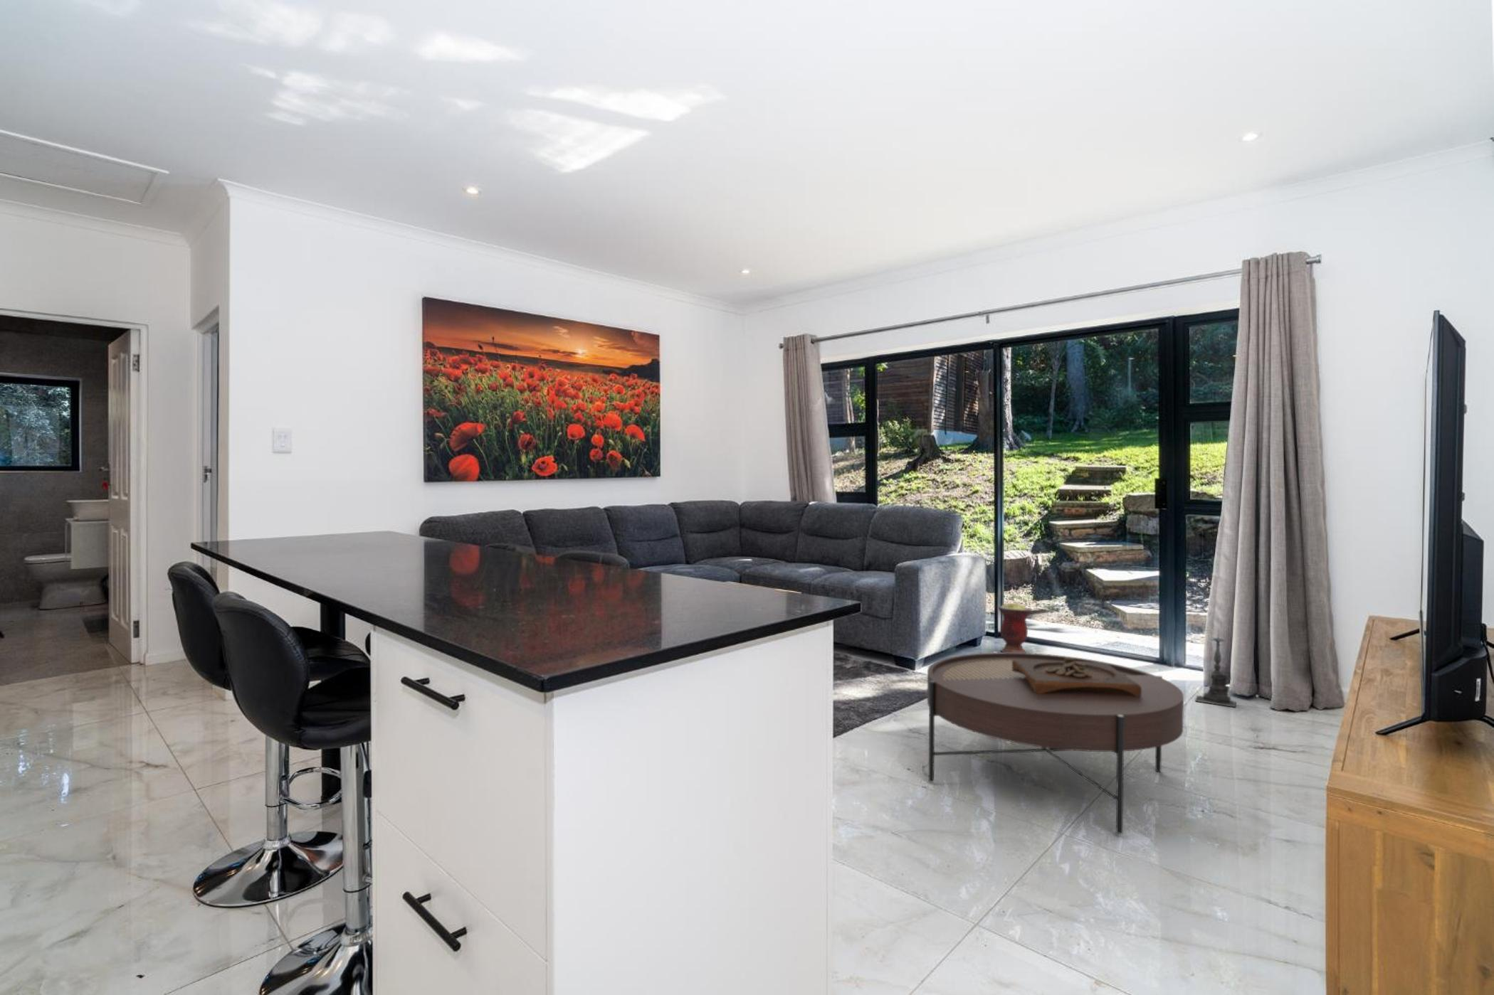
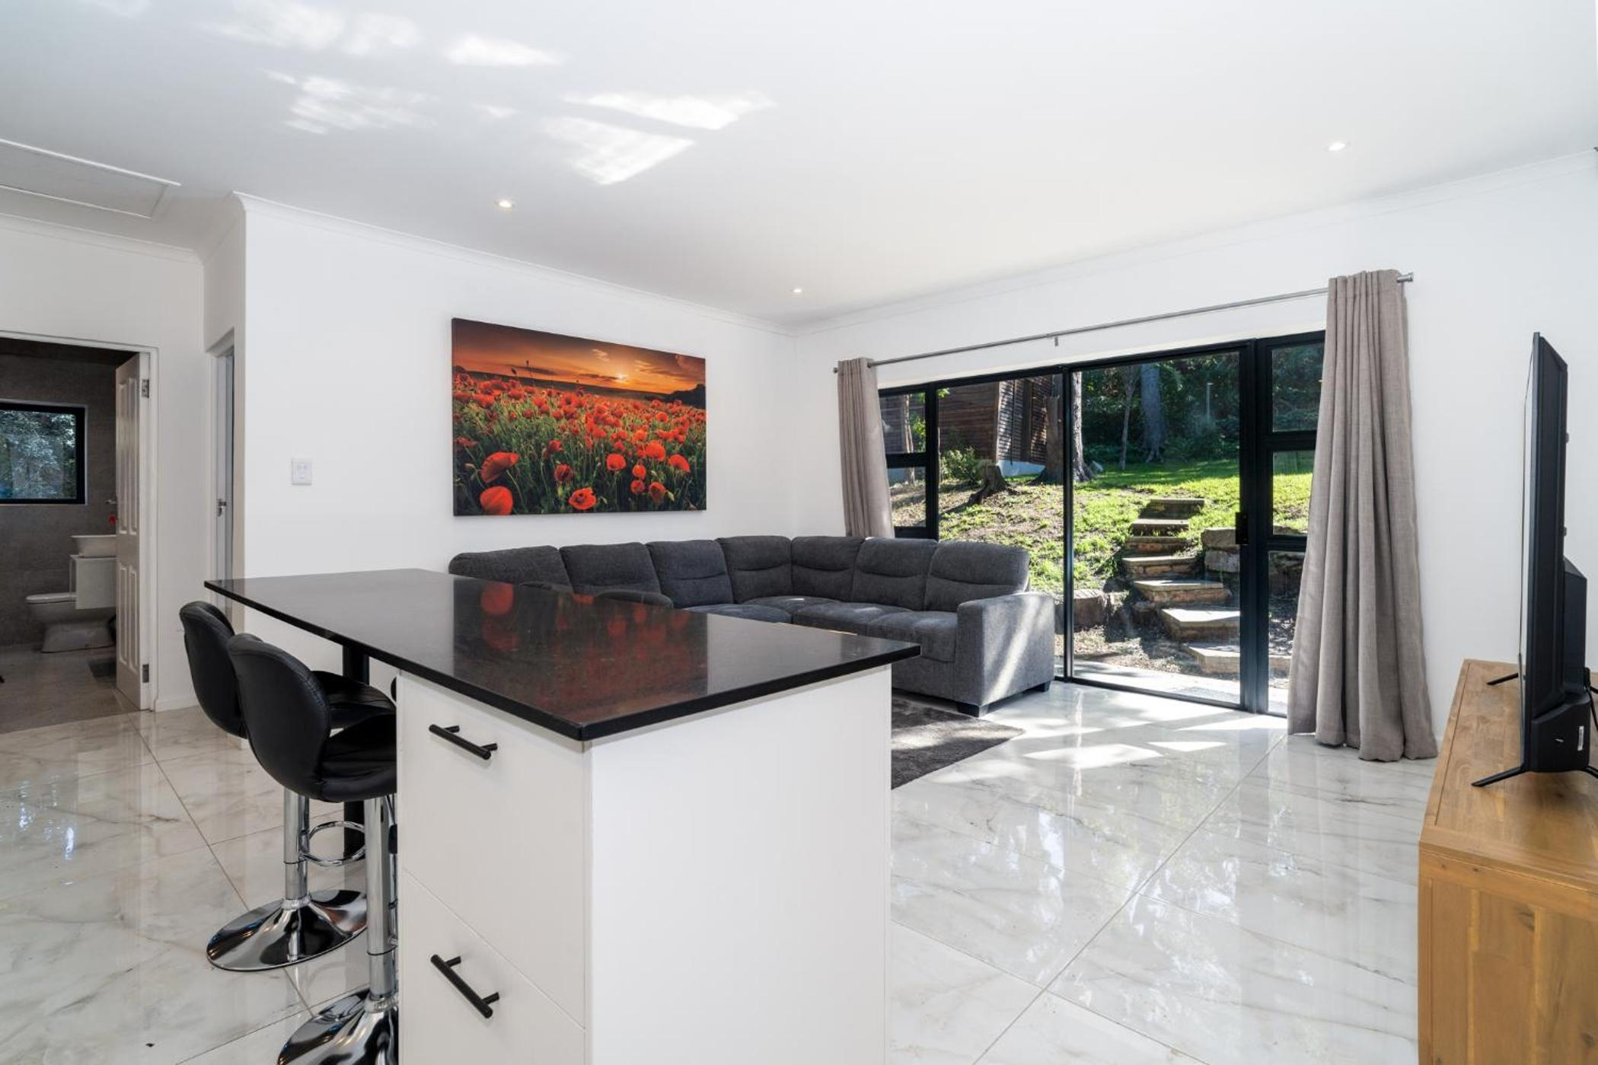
- coffee table (1047, 727)
- candle holder (1216, 664)
- wooden tray (1073, 670)
- vase (1014, 626)
